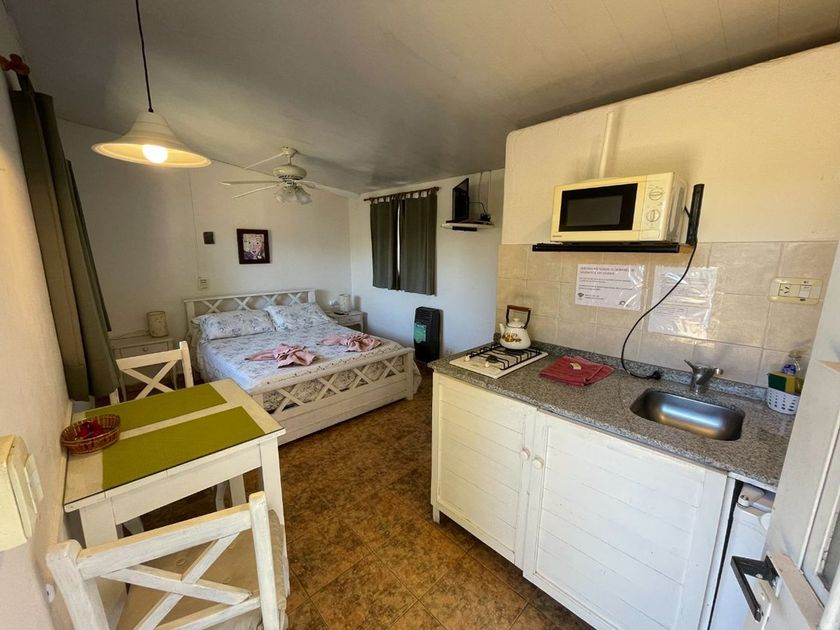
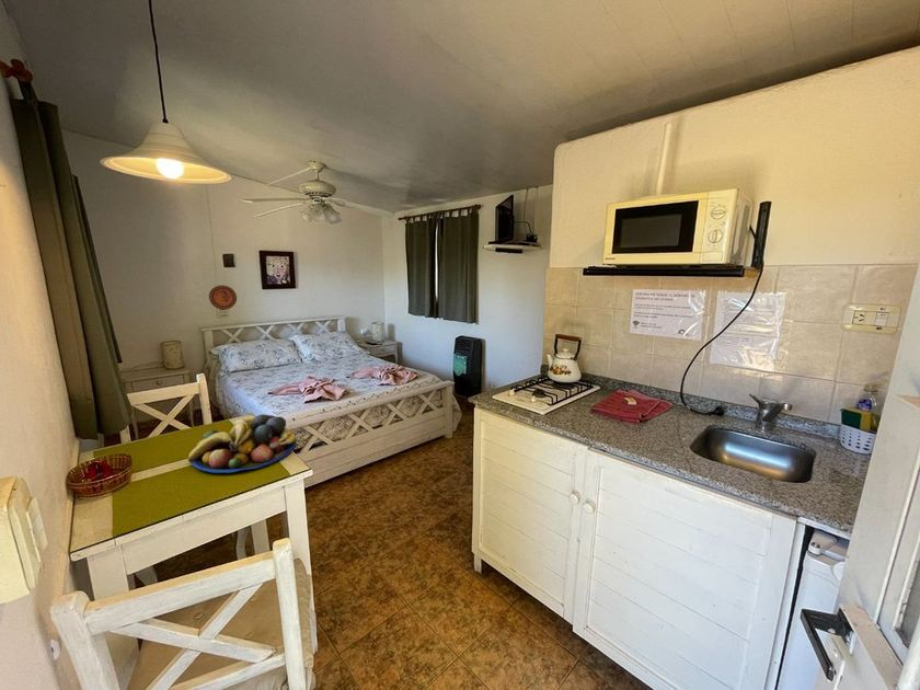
+ fruit bowl (245, 436)
+ decorative plate (222, 297)
